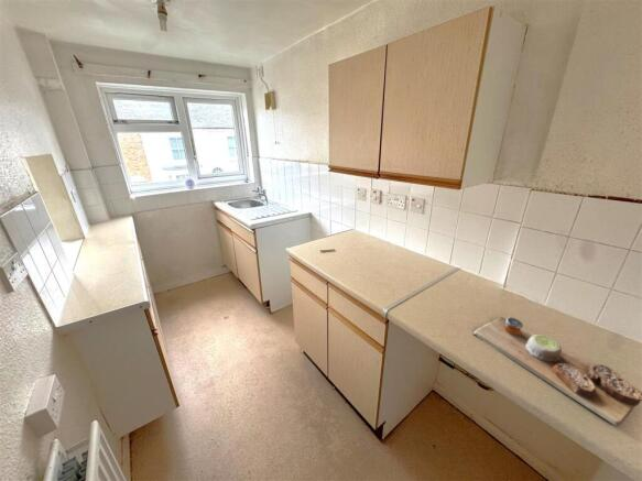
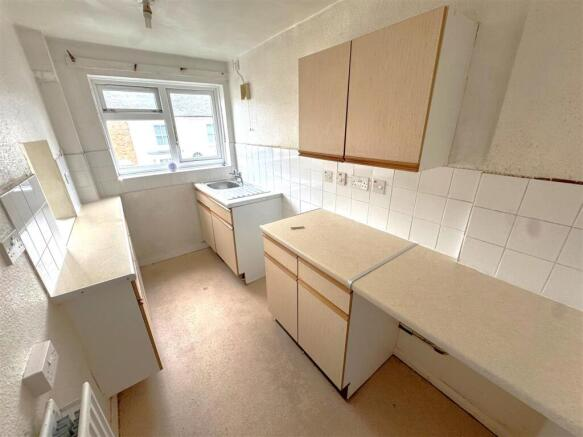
- cutting board (548, 354)
